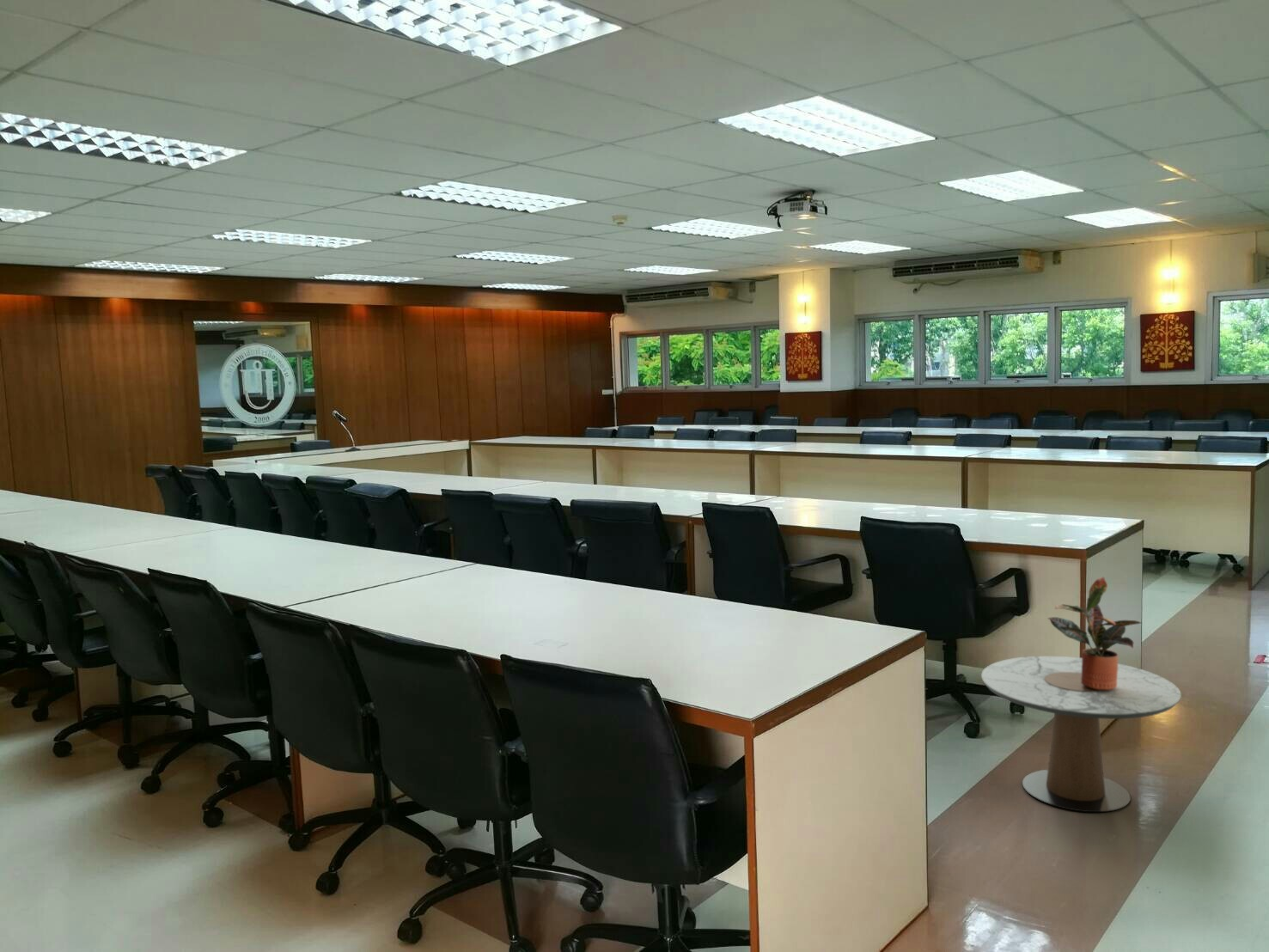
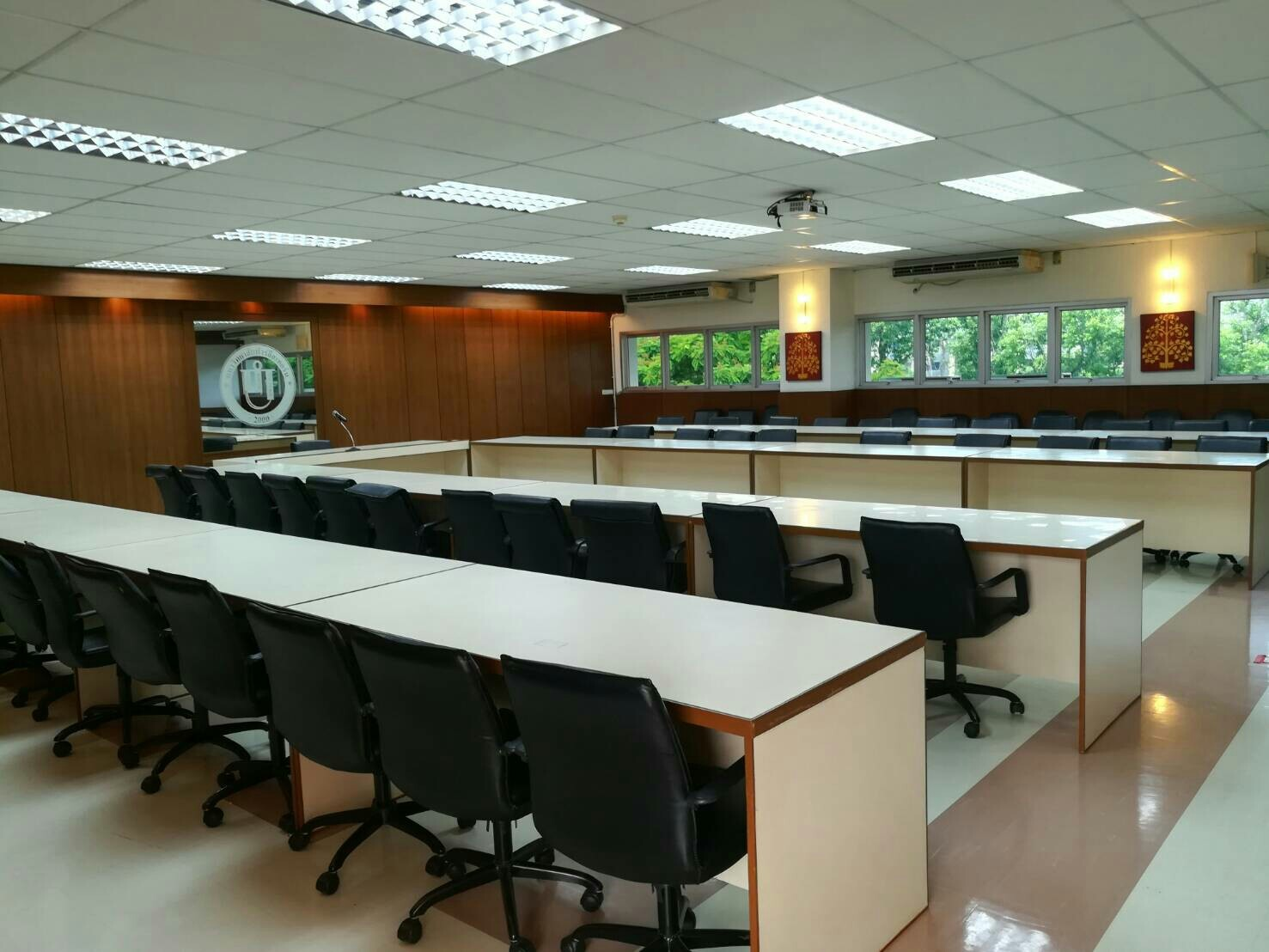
- side table (1076, 735)
- potted plant (1090, 636)
